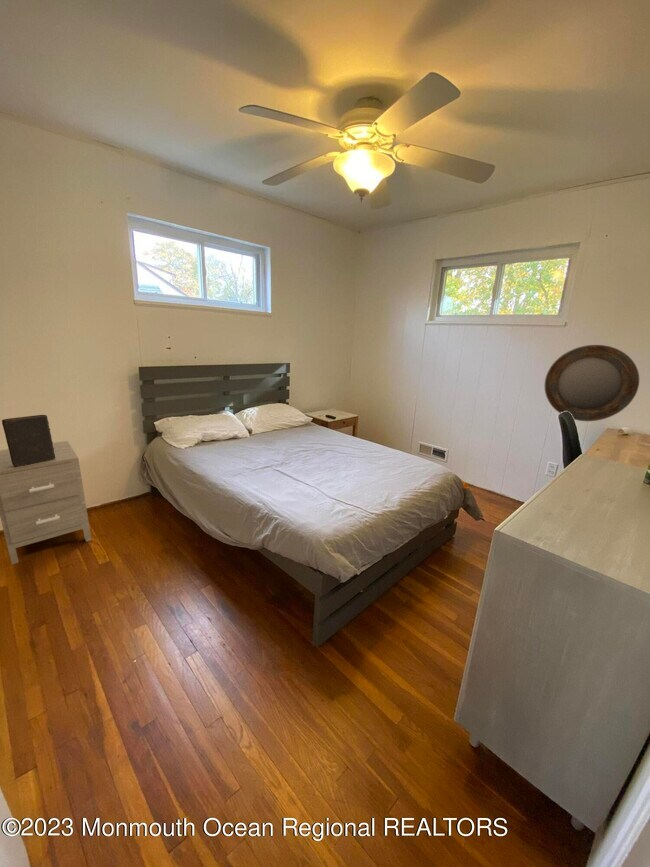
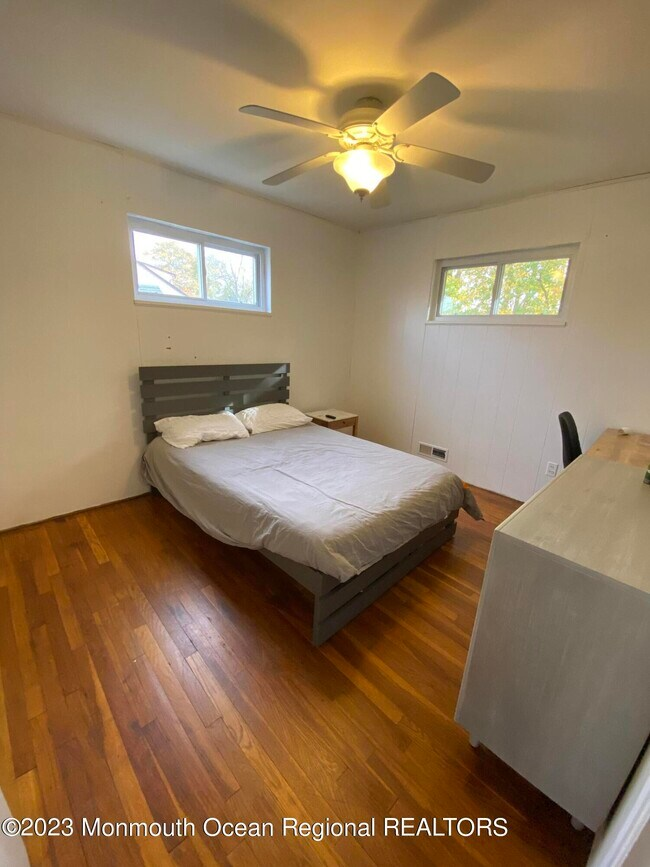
- nightstand (42, 499)
- book (30, 439)
- home mirror (588, 383)
